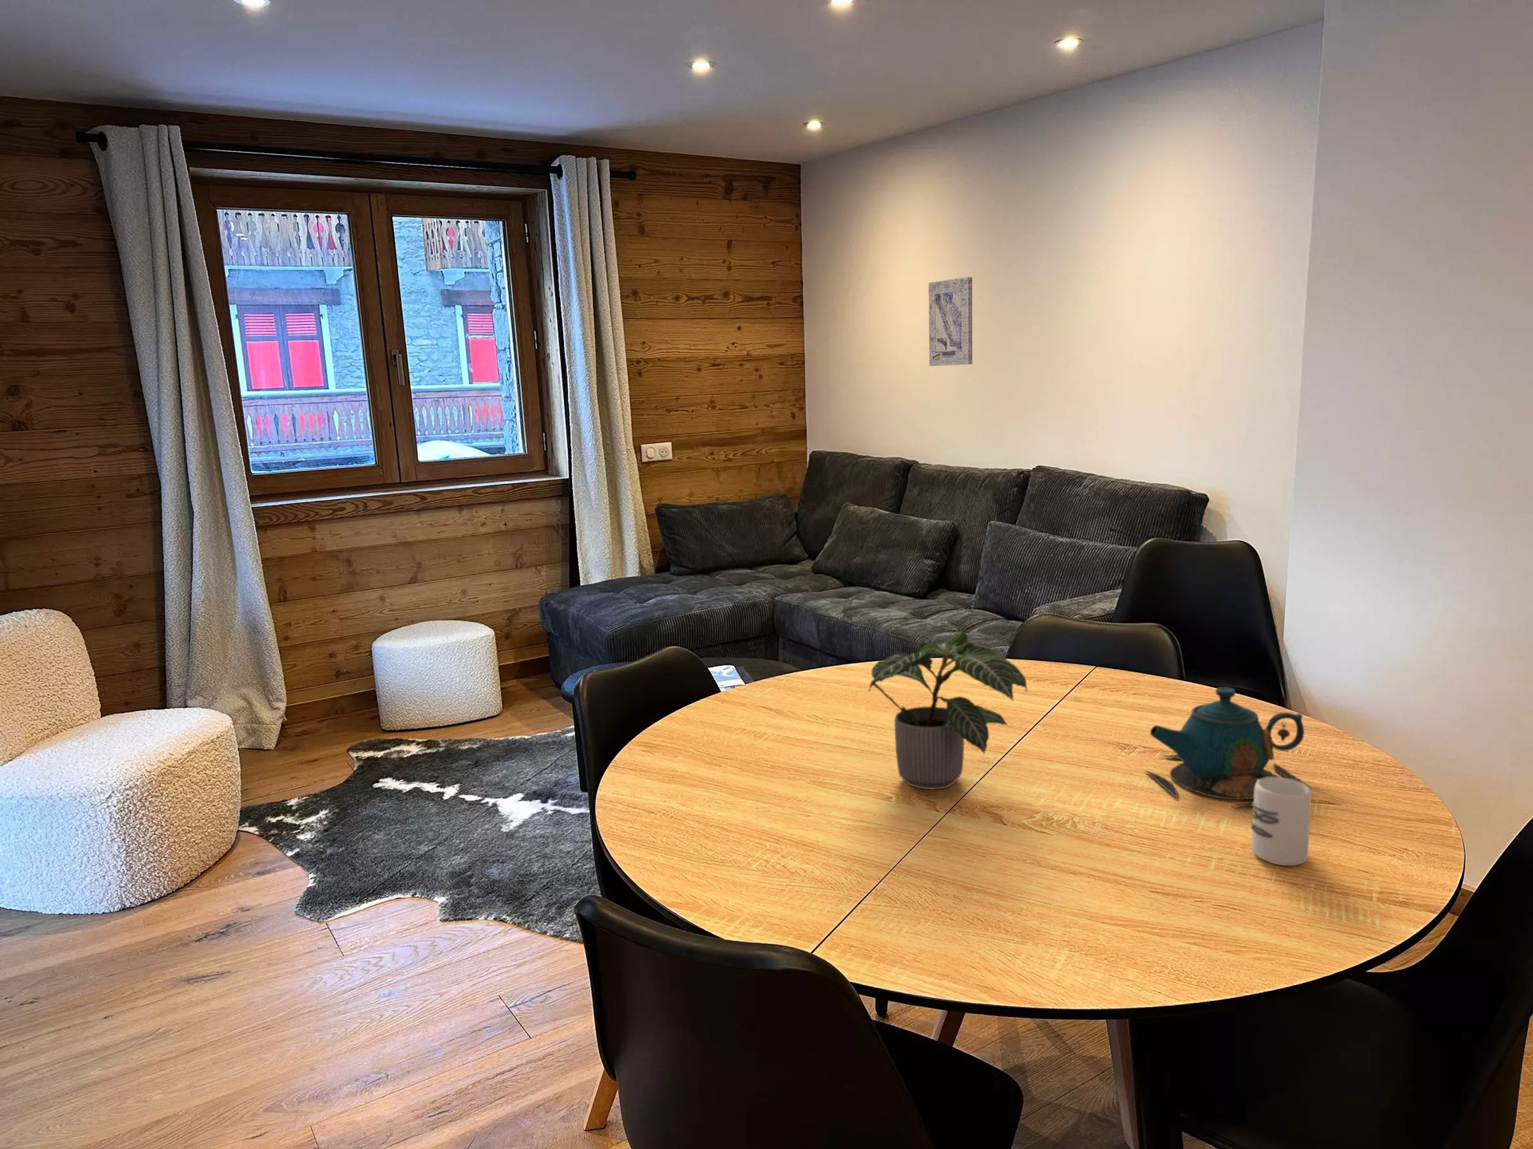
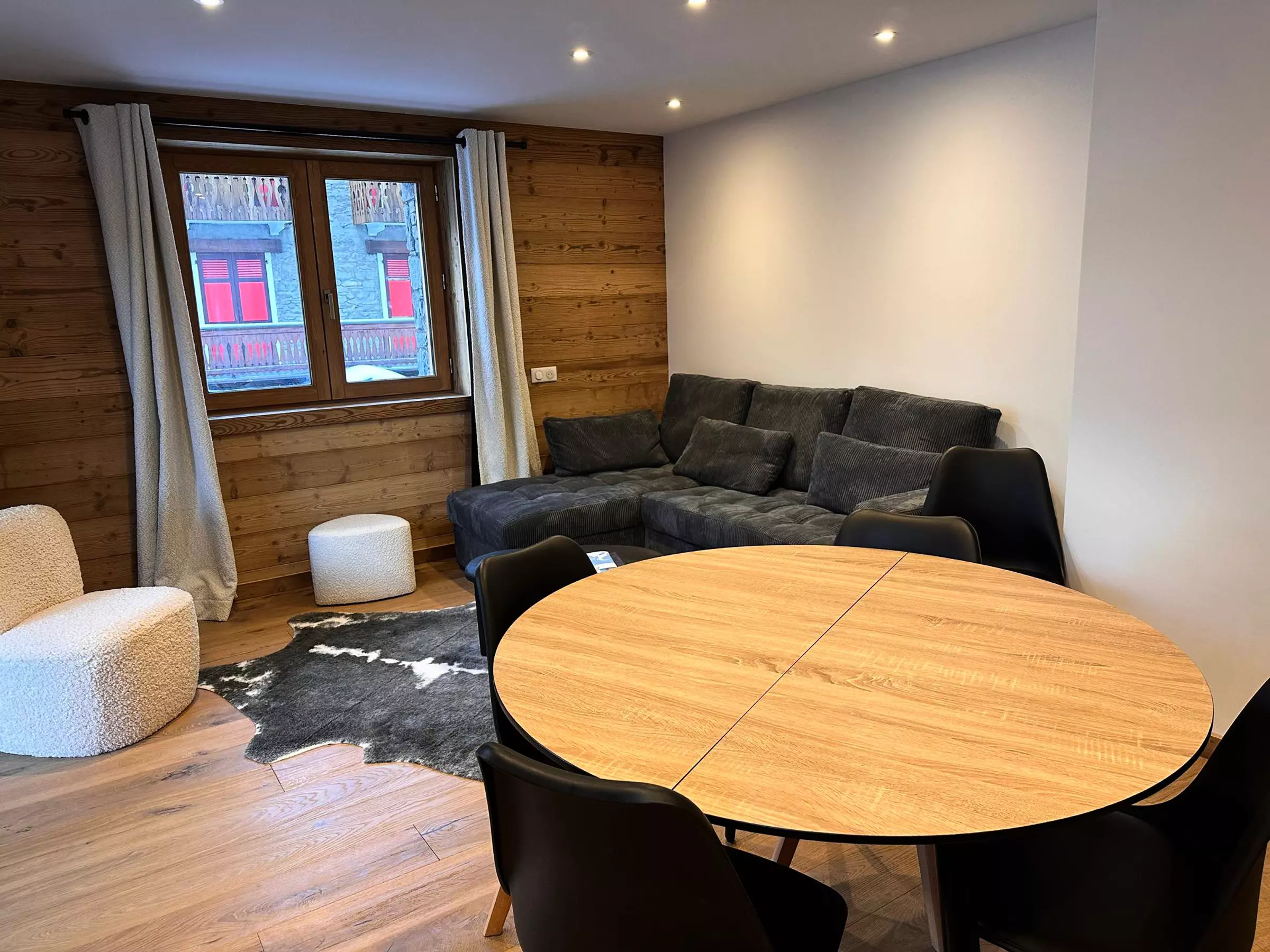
- cup (1280, 821)
- teapot (1230, 735)
- wall art (950, 322)
- potted plant (946, 710)
